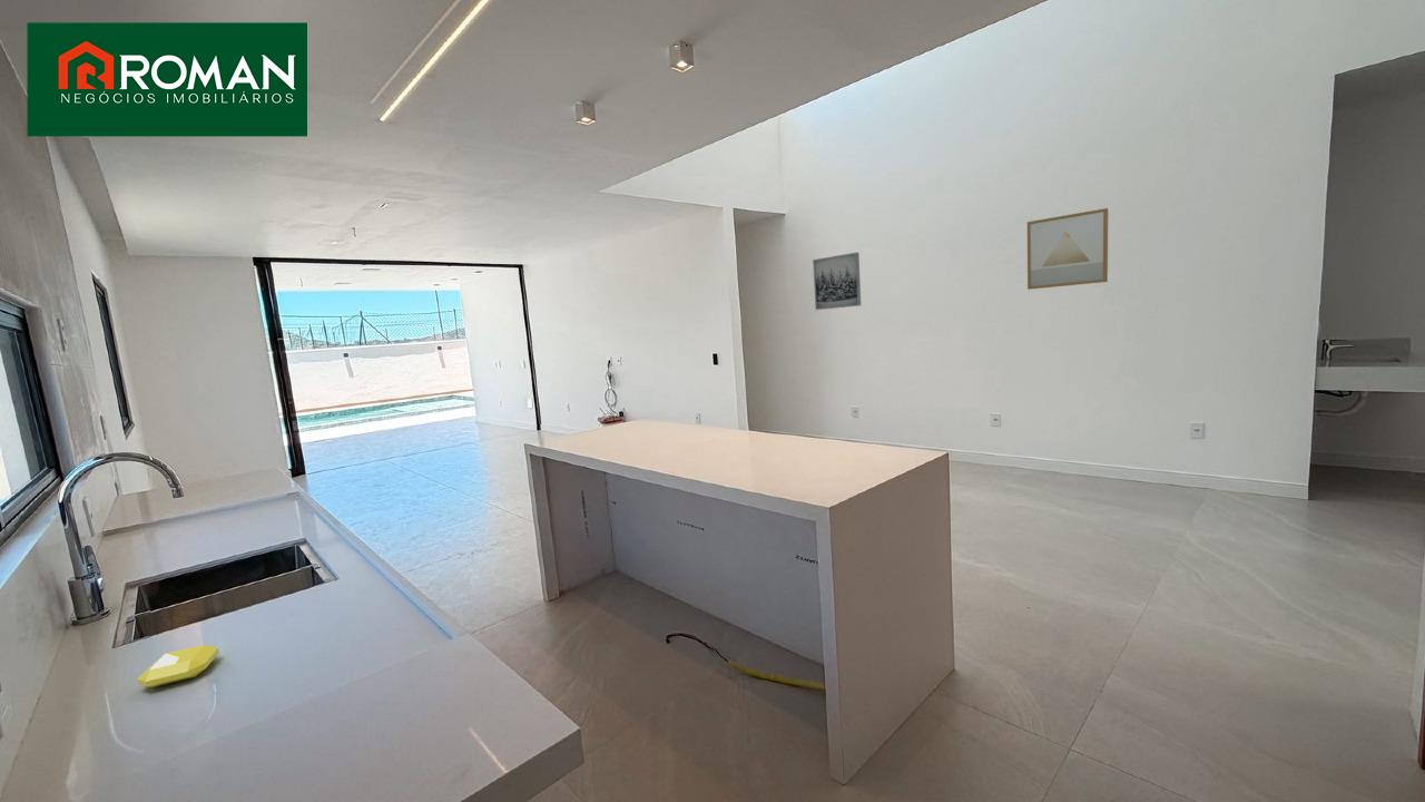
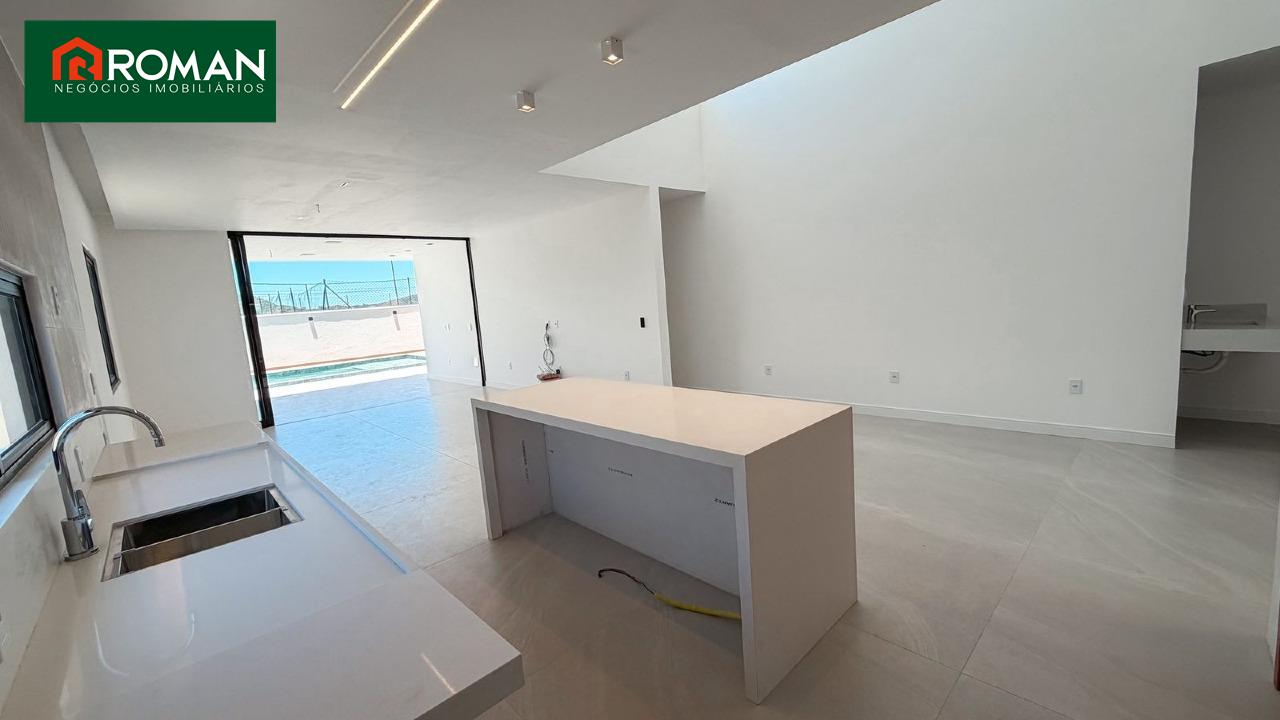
- soap bar (179, 665)
- wall art (836, 282)
- wall art (1065, 251)
